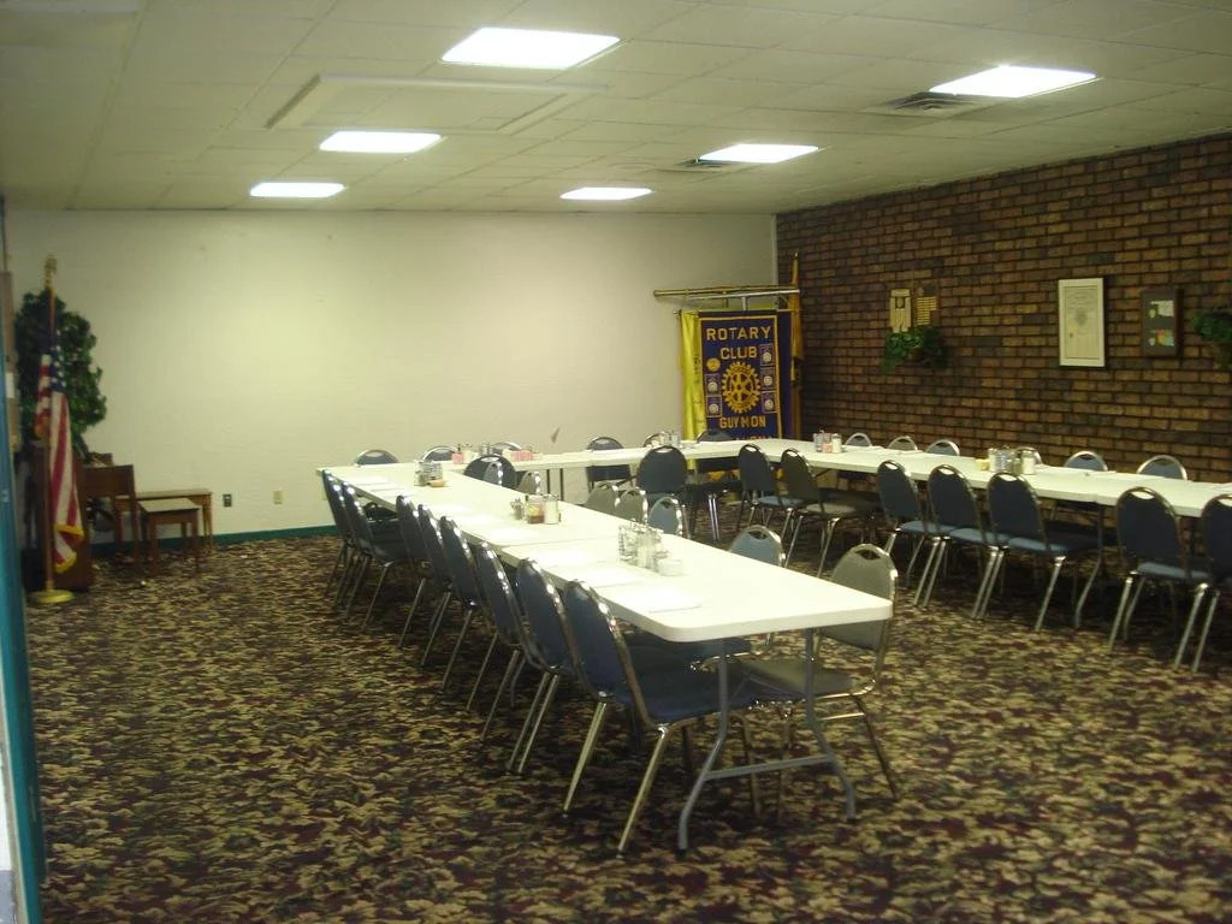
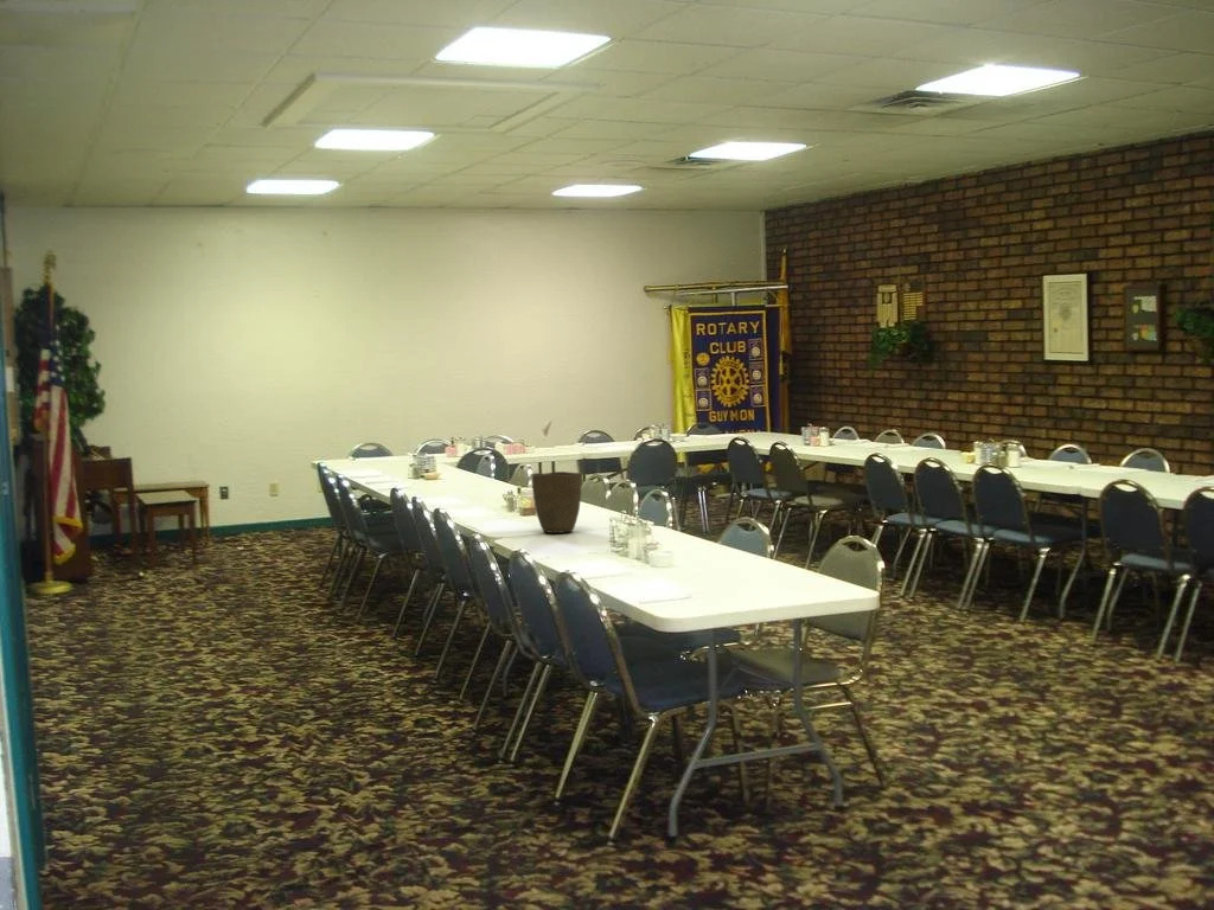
+ vase (557, 501)
